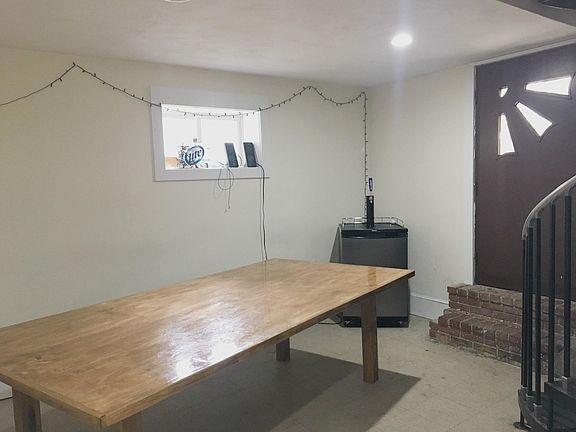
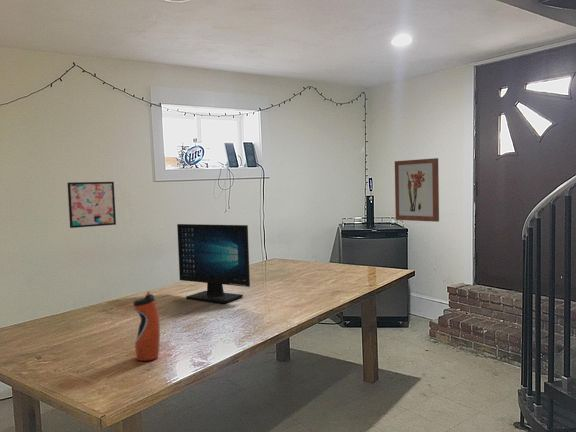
+ water bottle (146, 324)
+ wall art (92, 204)
+ computer monitor (213, 261)
+ wall art (416, 190)
